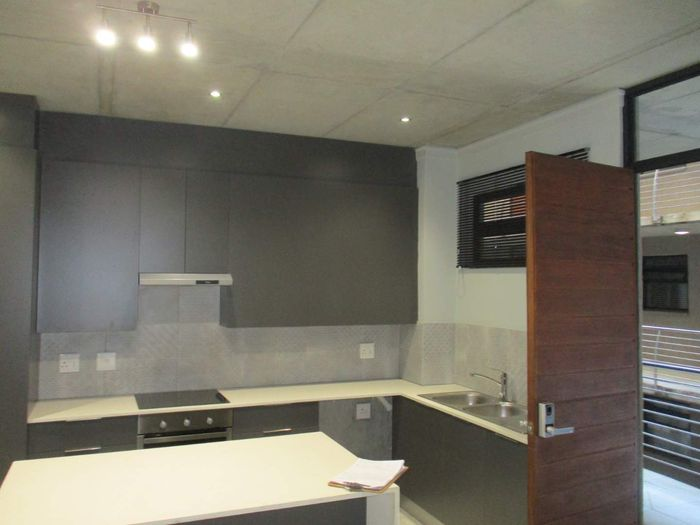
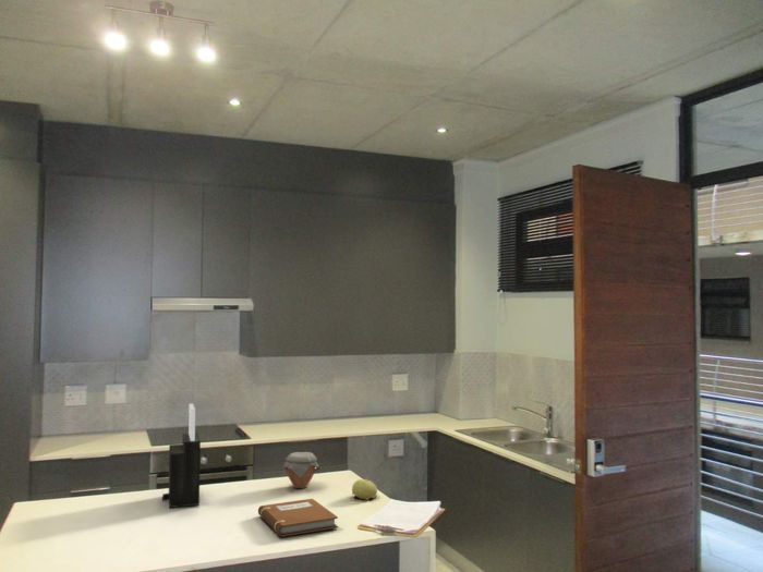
+ notebook (295, 515)
+ knife block (181, 453)
+ fruit (364, 488)
+ jar (300, 470)
